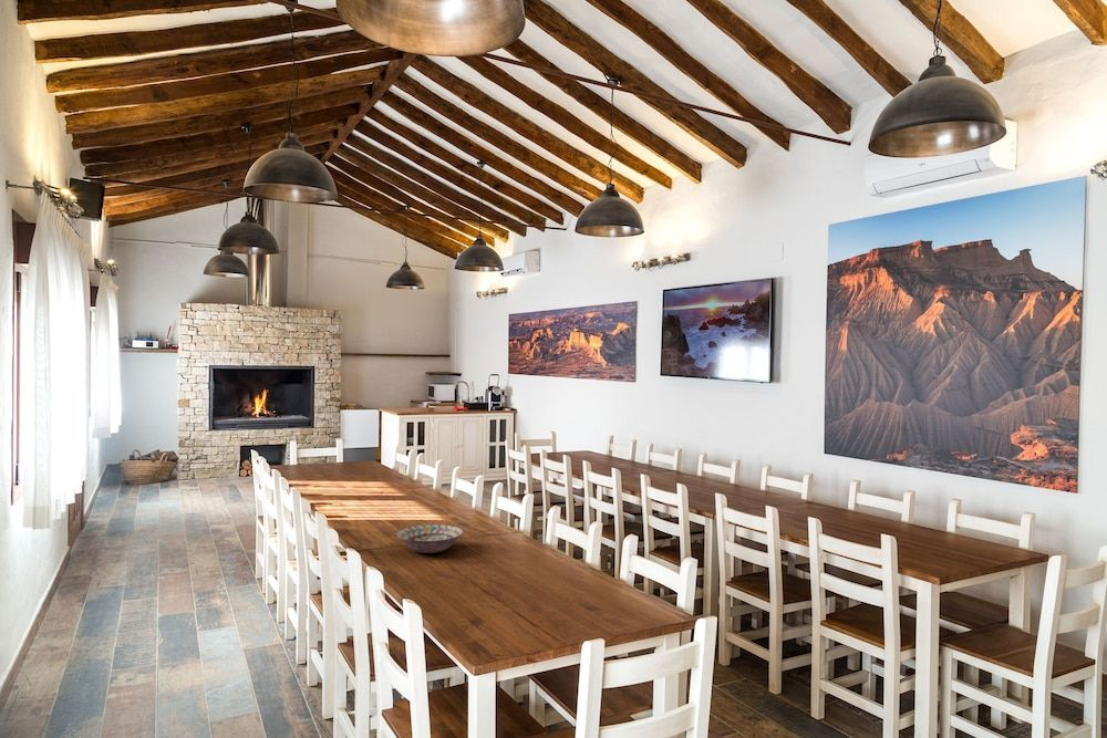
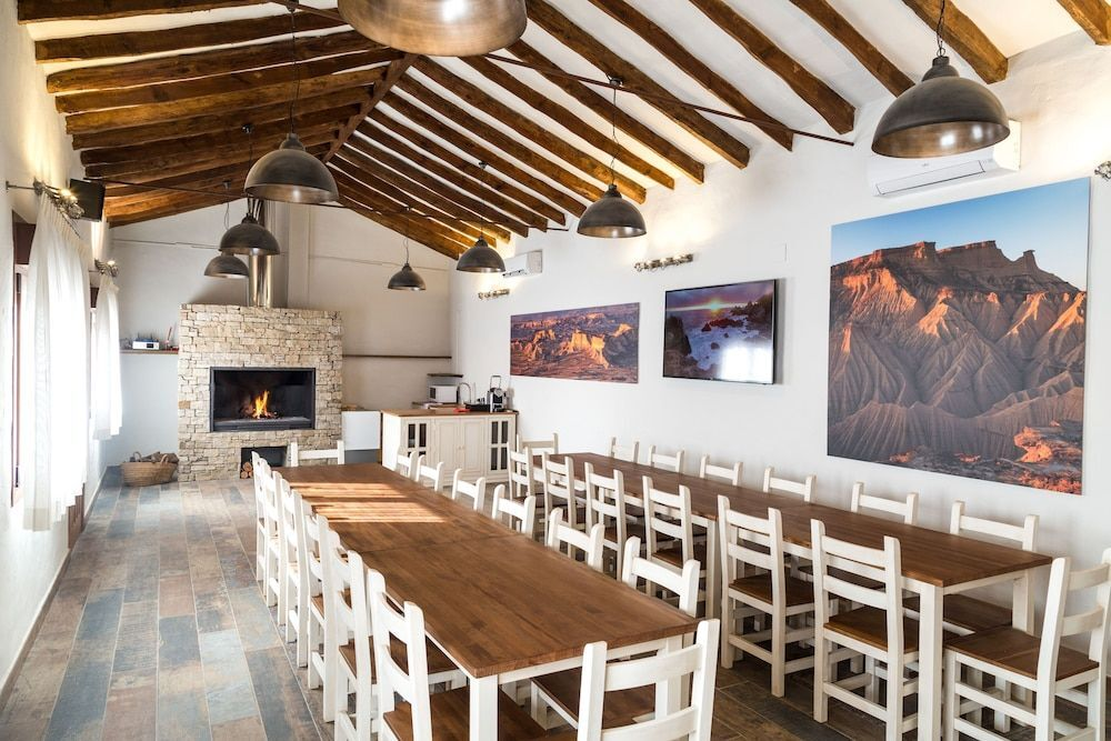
- decorative bowl (430, 540)
